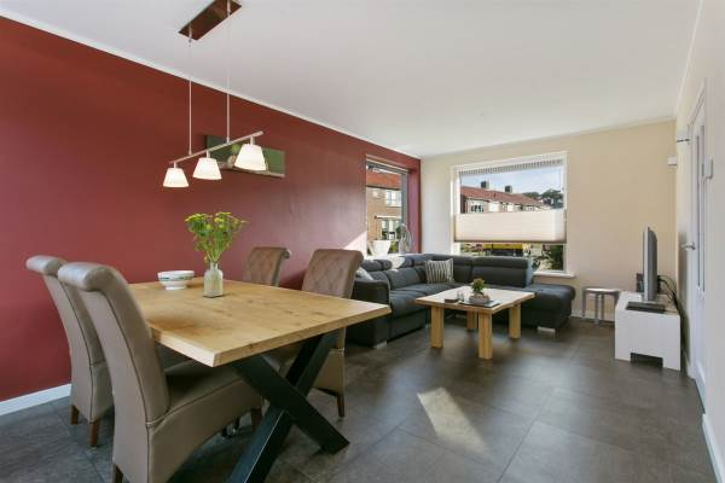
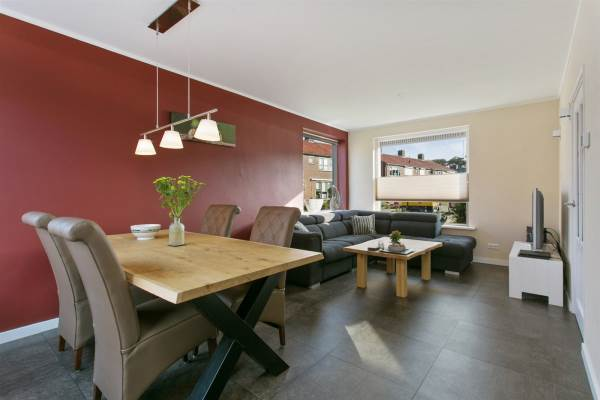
- side table (601, 304)
